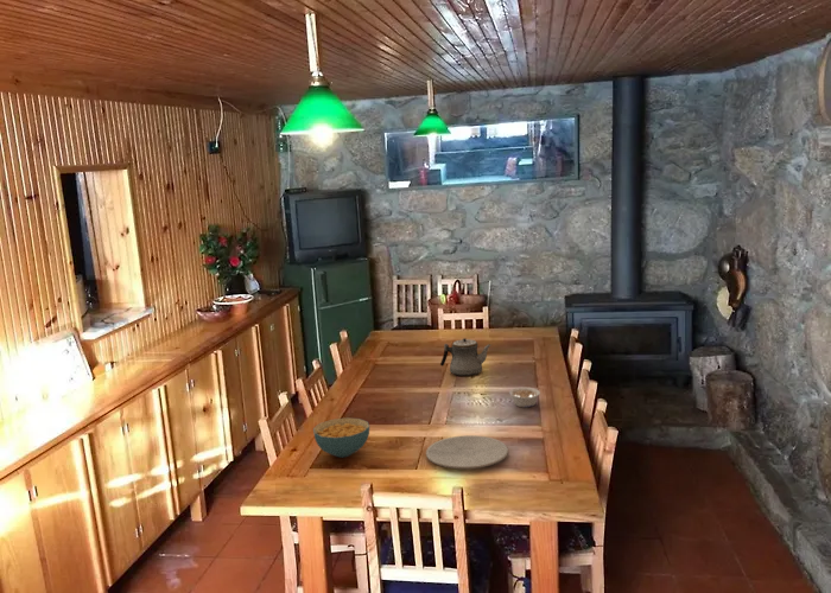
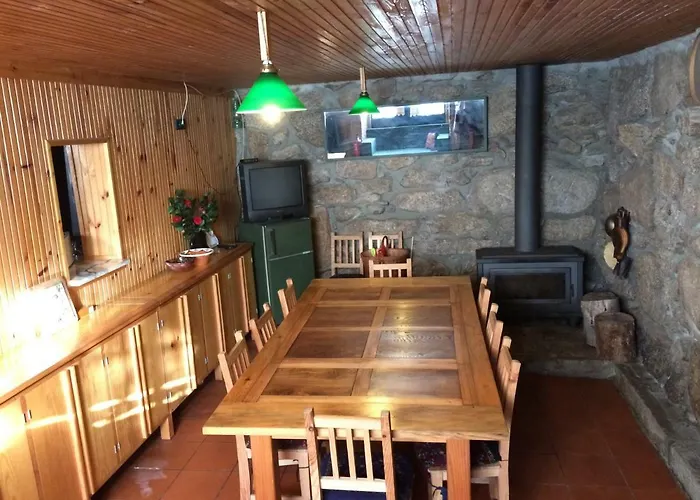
- plate (467, 452)
- legume (525, 397)
- cereal bowl (342, 440)
- teapot (465, 355)
